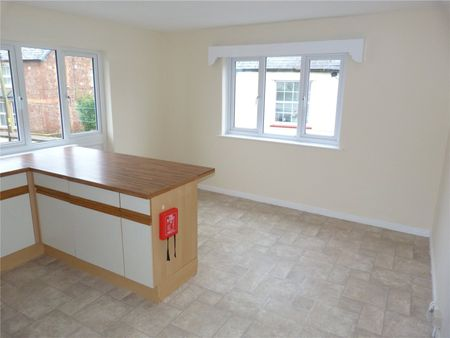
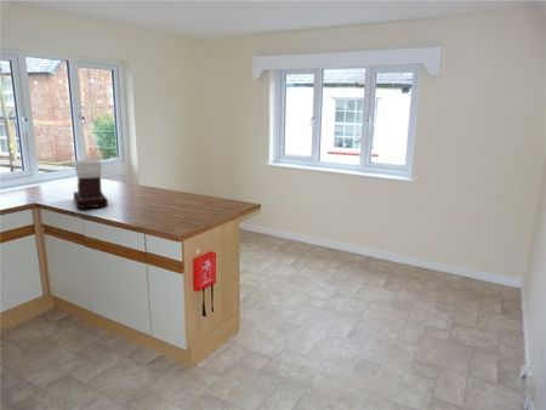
+ coffee maker (89, 181)
